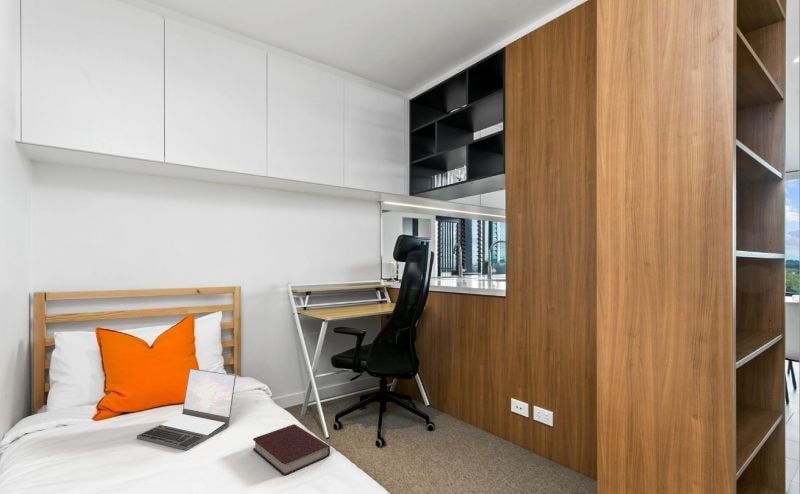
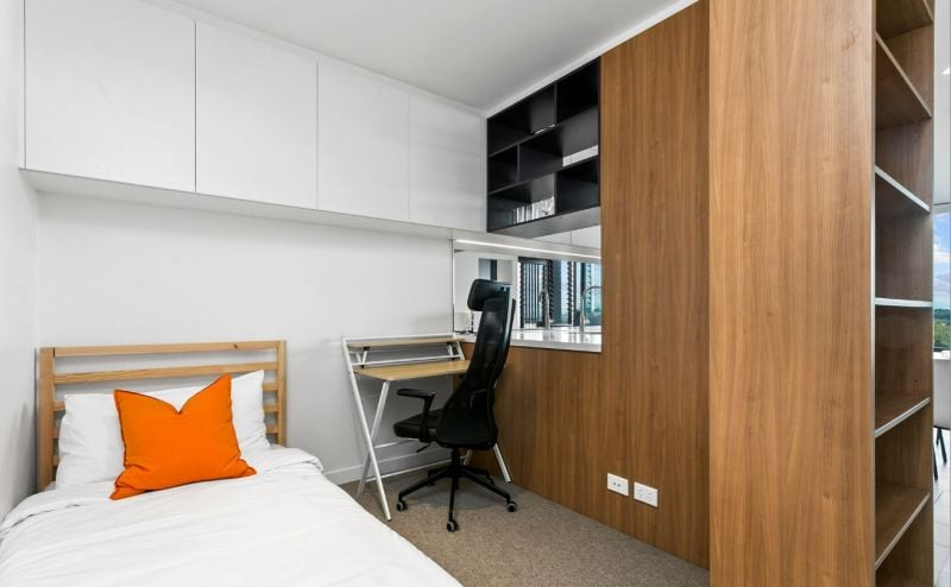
- book (290, 447)
- laptop (188, 405)
